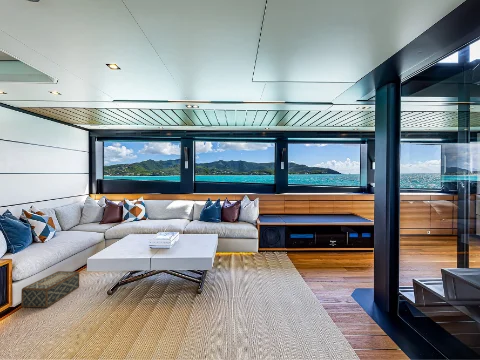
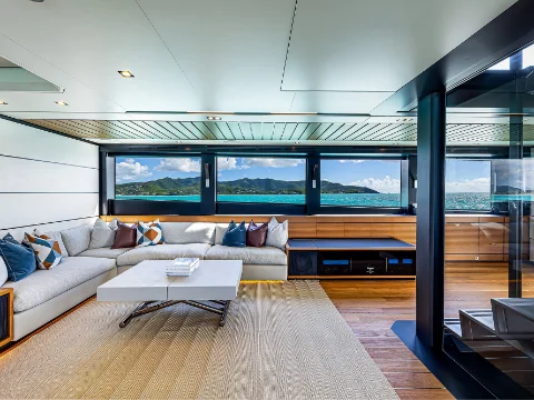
- woven basket (52, 287)
